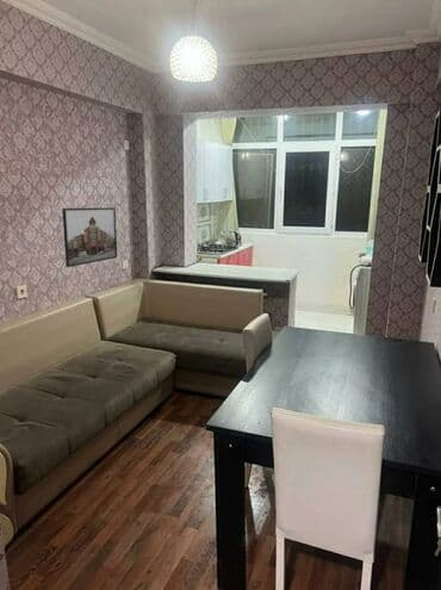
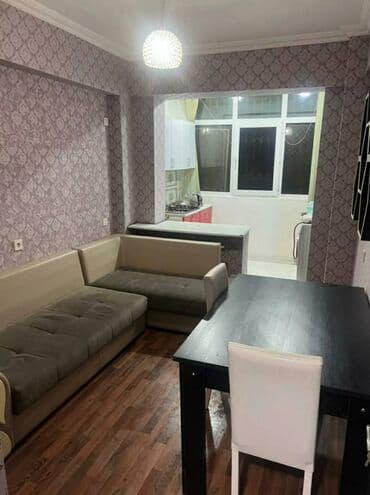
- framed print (92, 235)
